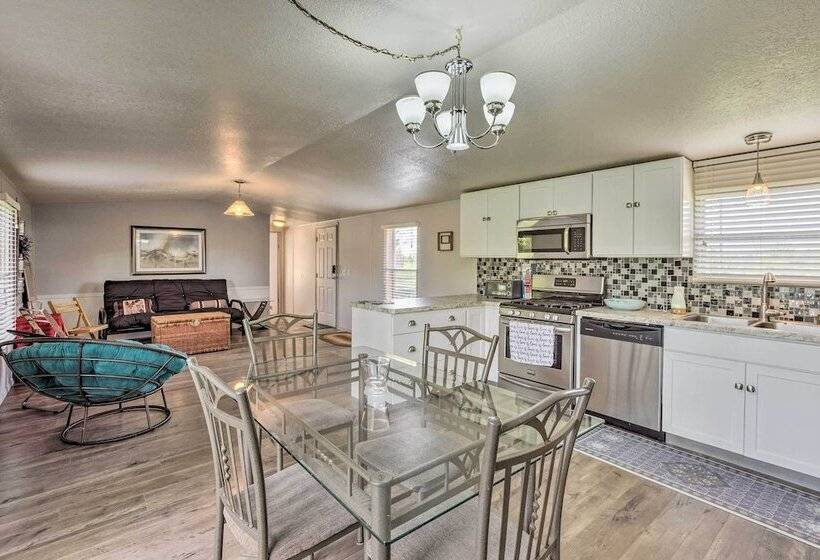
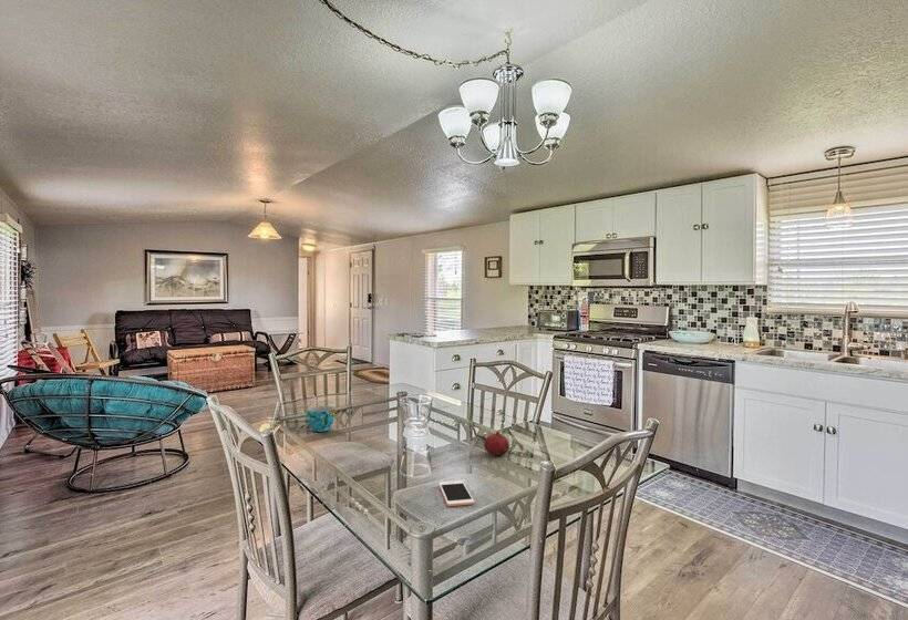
+ fruit (496, 442)
+ cup (319, 418)
+ cell phone (455, 492)
